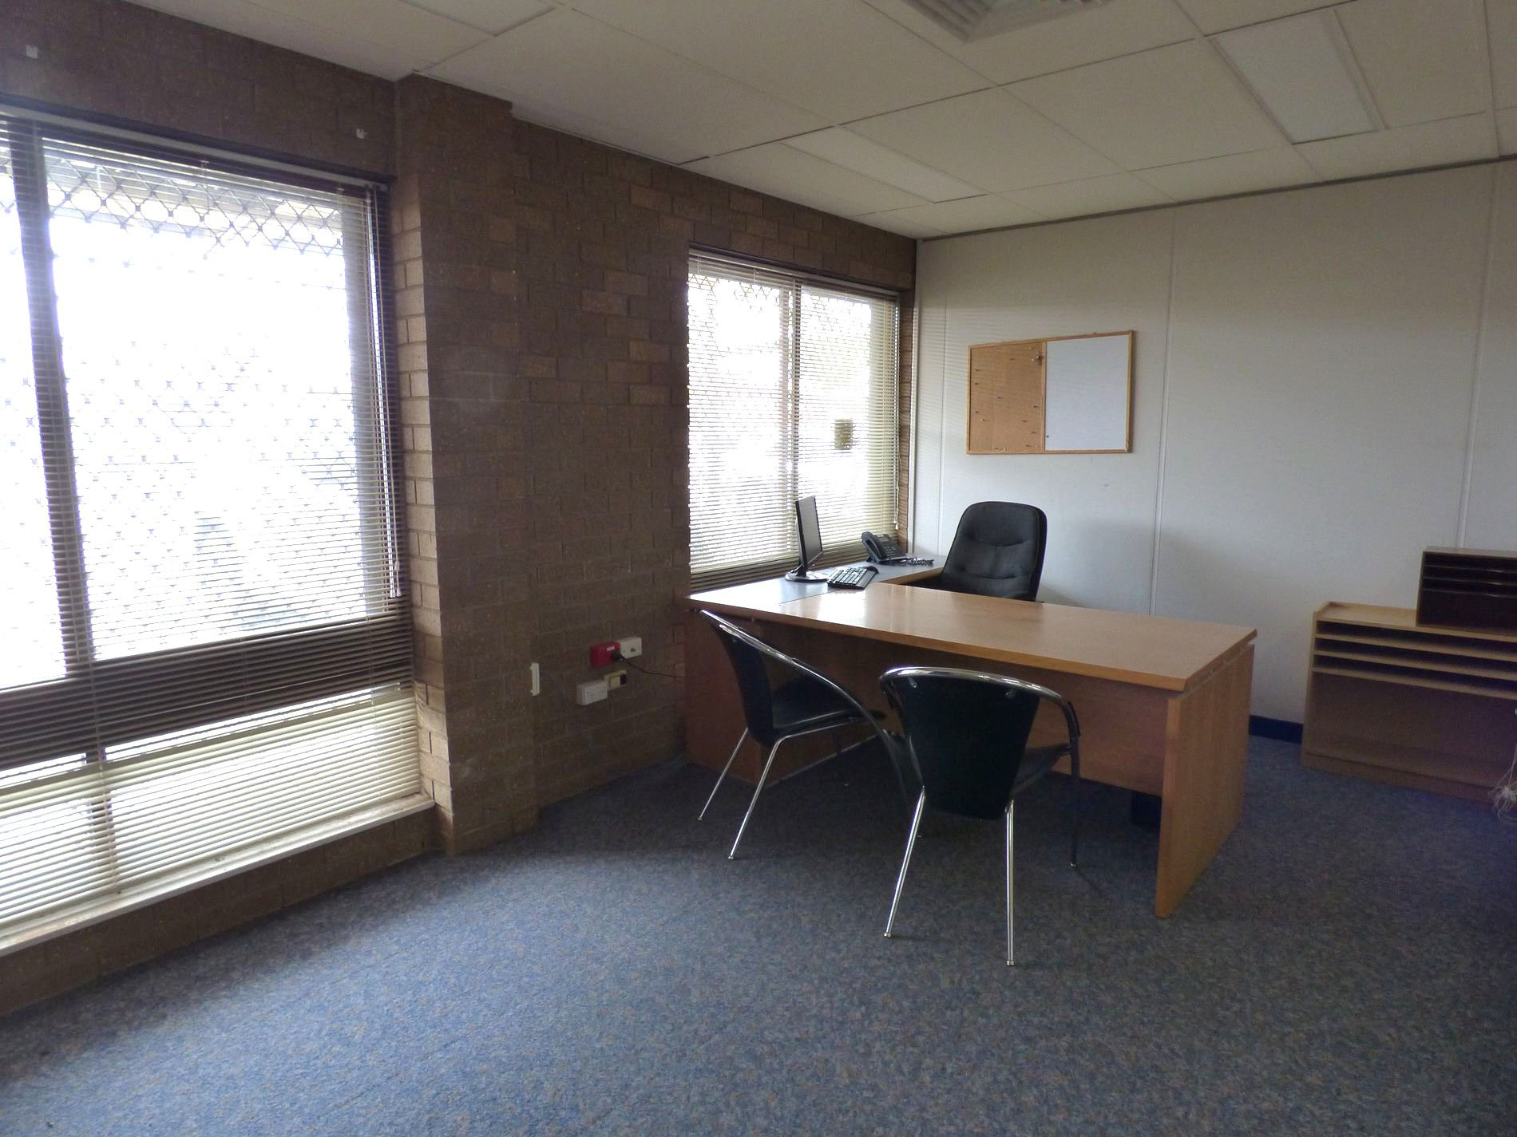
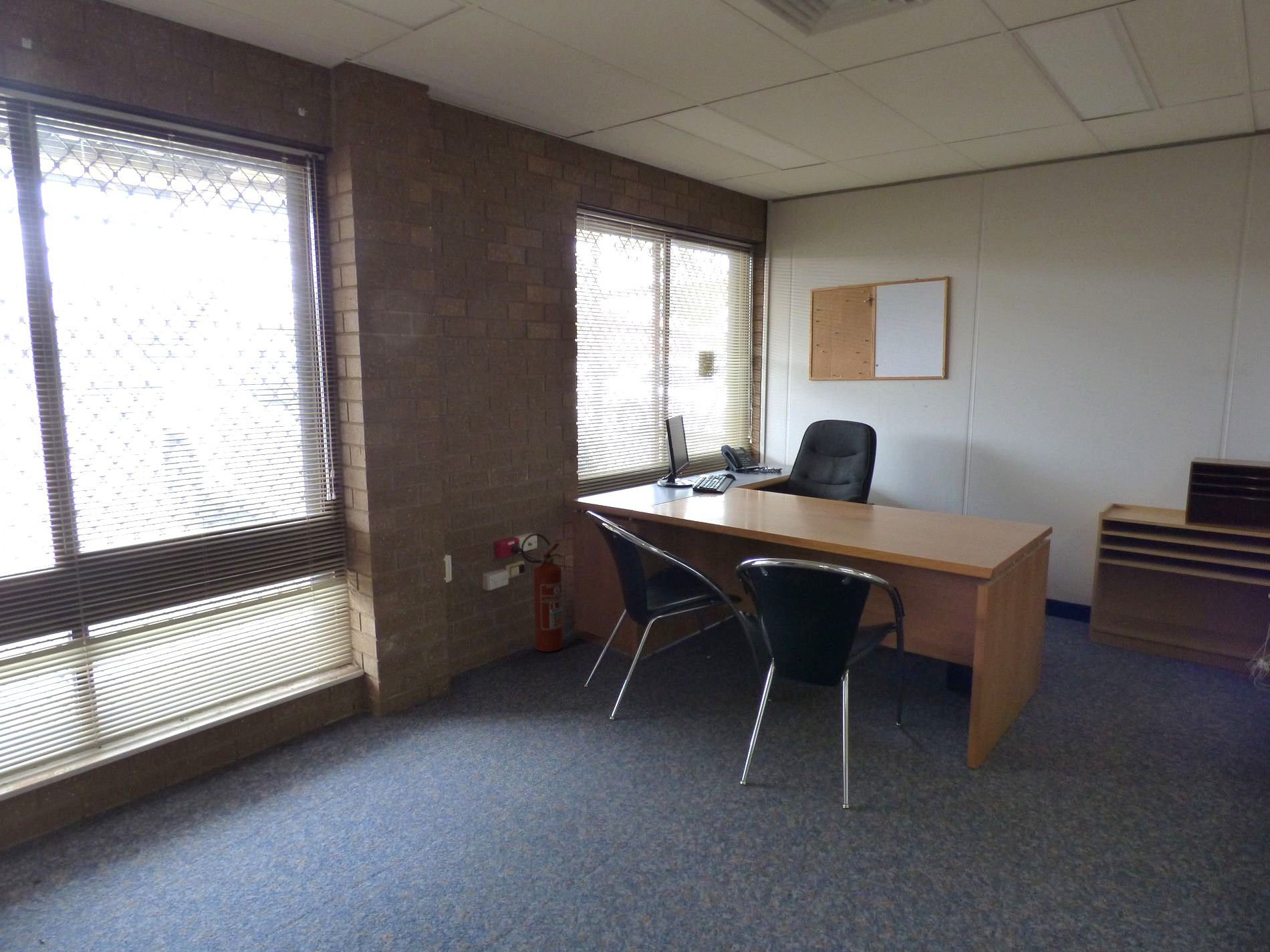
+ fire extinguisher (542, 591)
